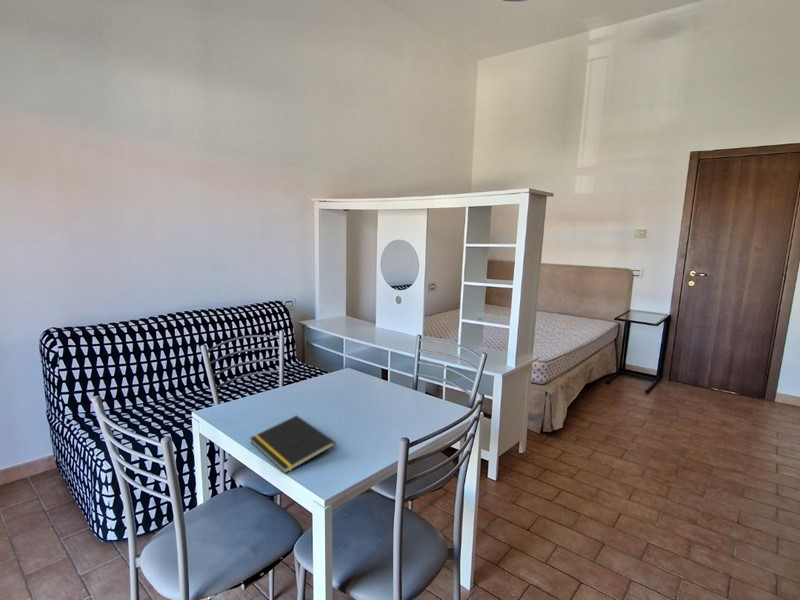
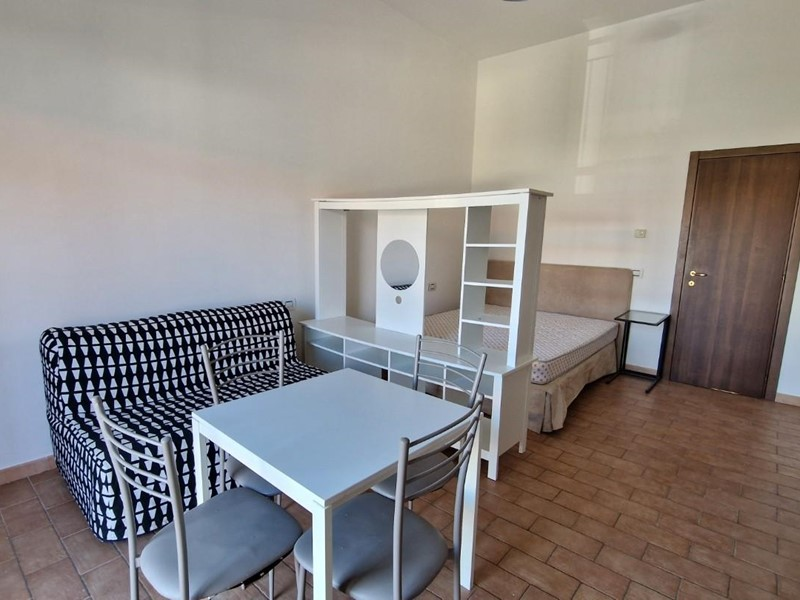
- notepad (291, 441)
